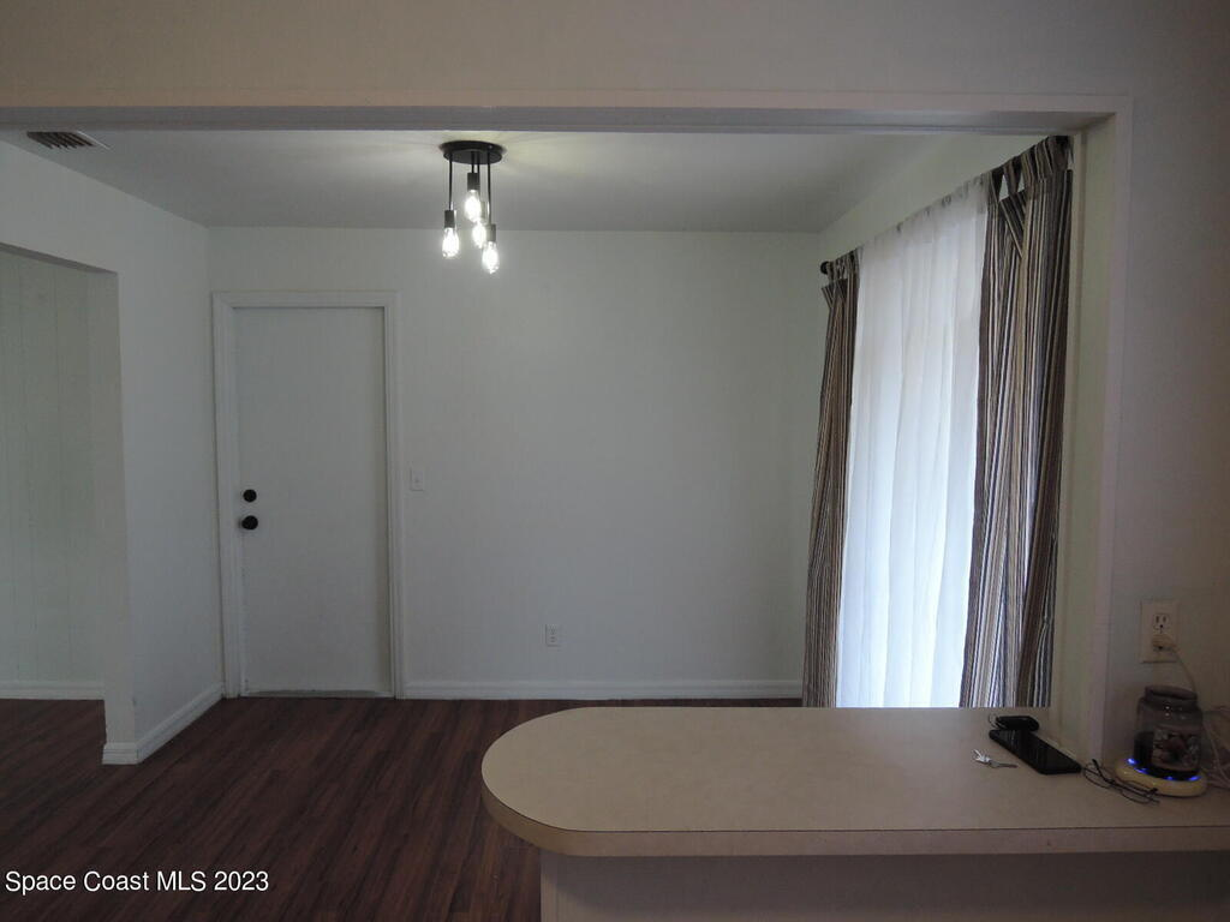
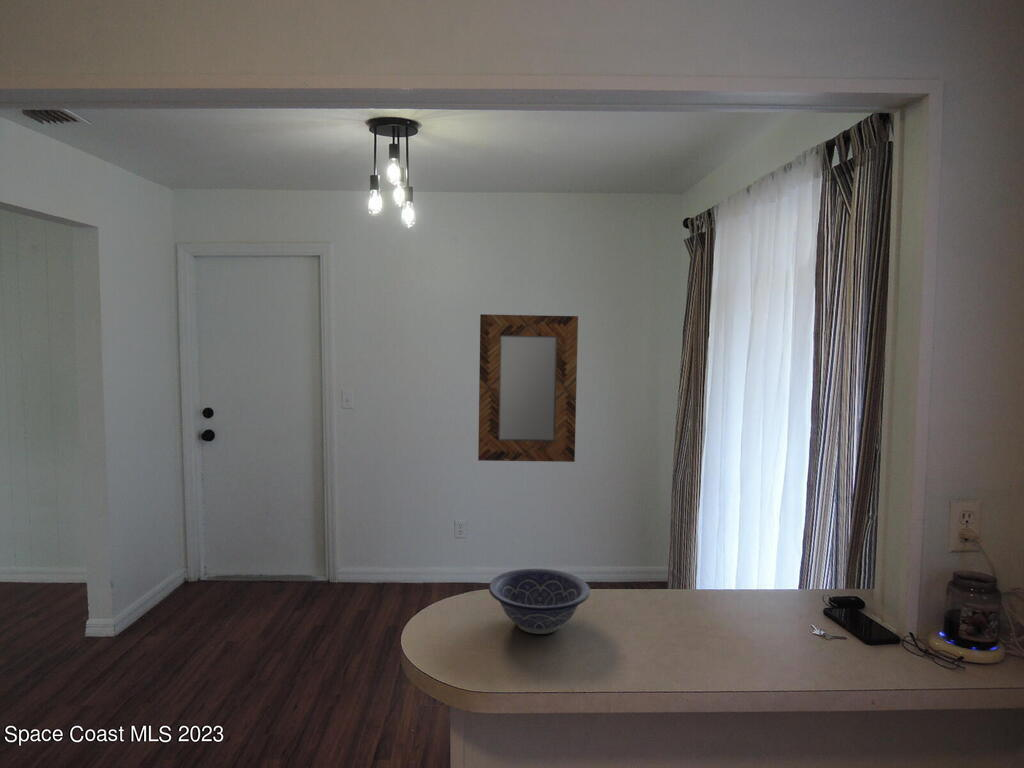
+ home mirror (527, 388)
+ decorative bowl (538, 605)
